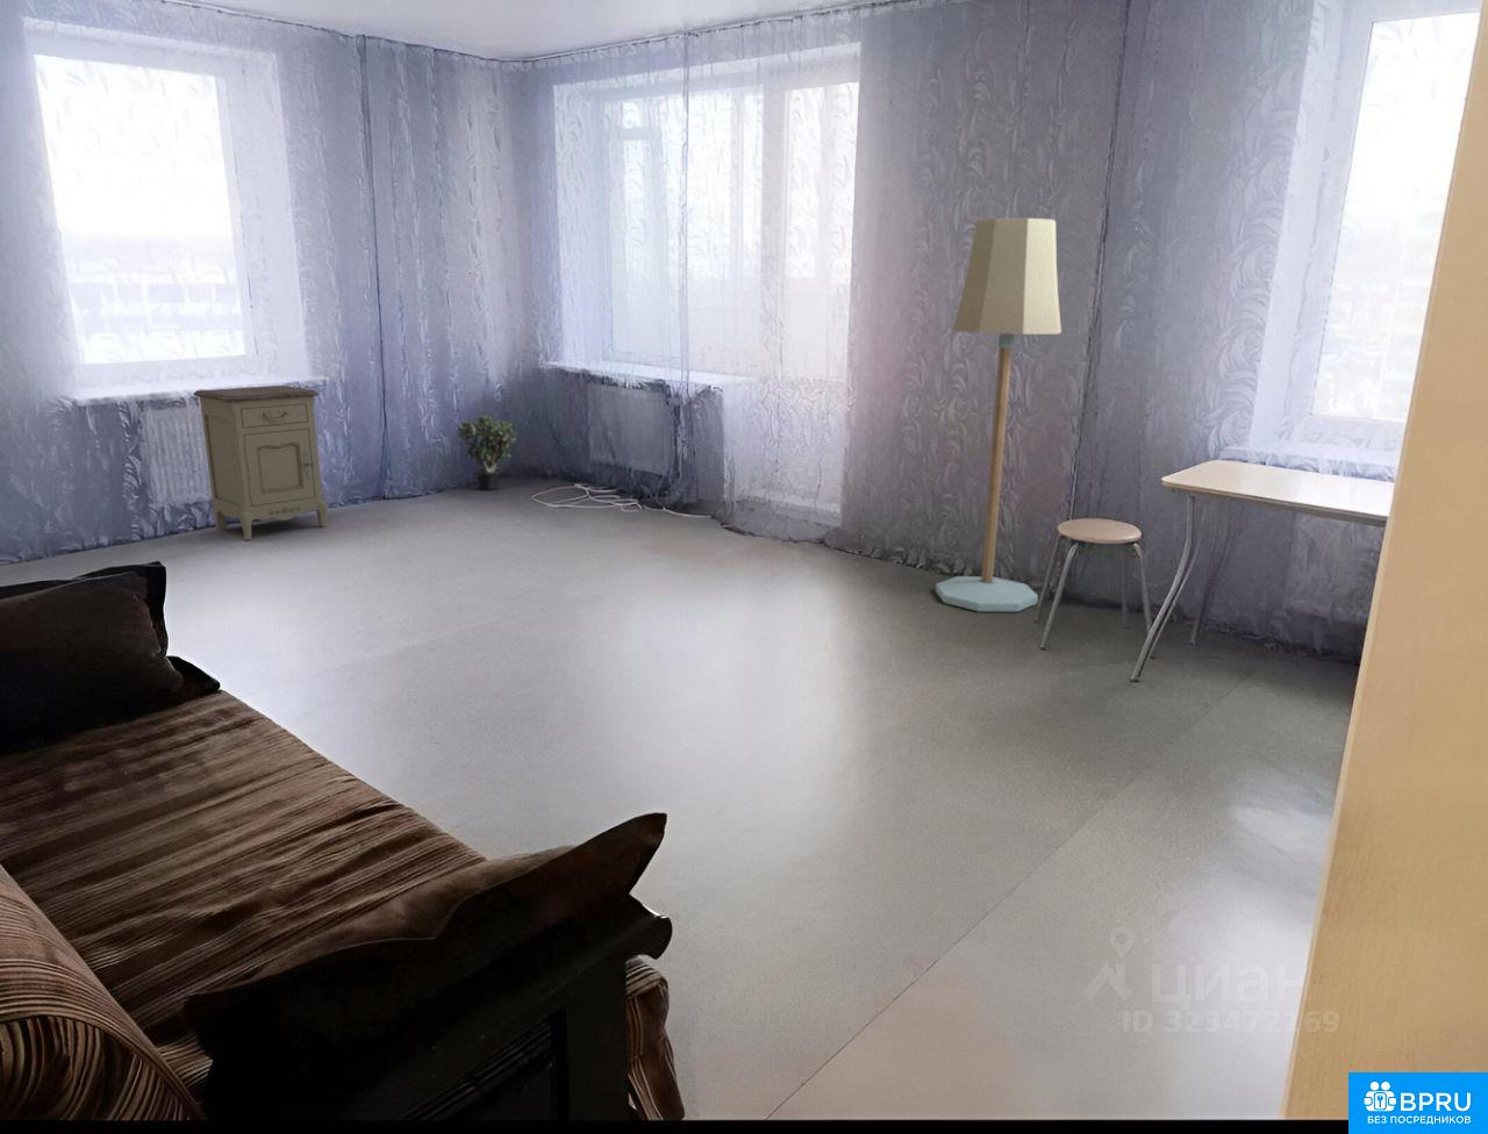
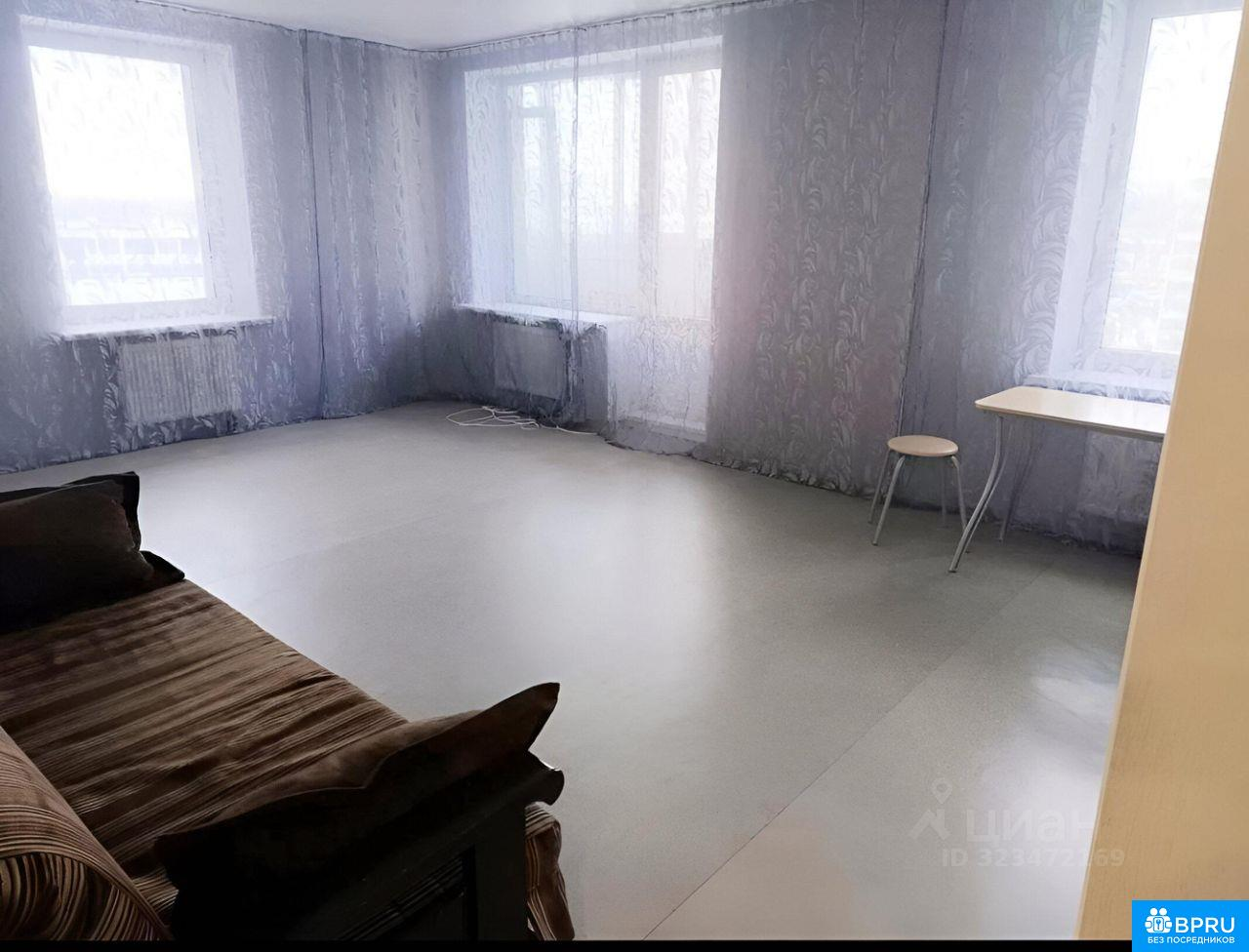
- nightstand (267, 460)
- potted plant (491, 451)
- floor lamp (1000, 417)
